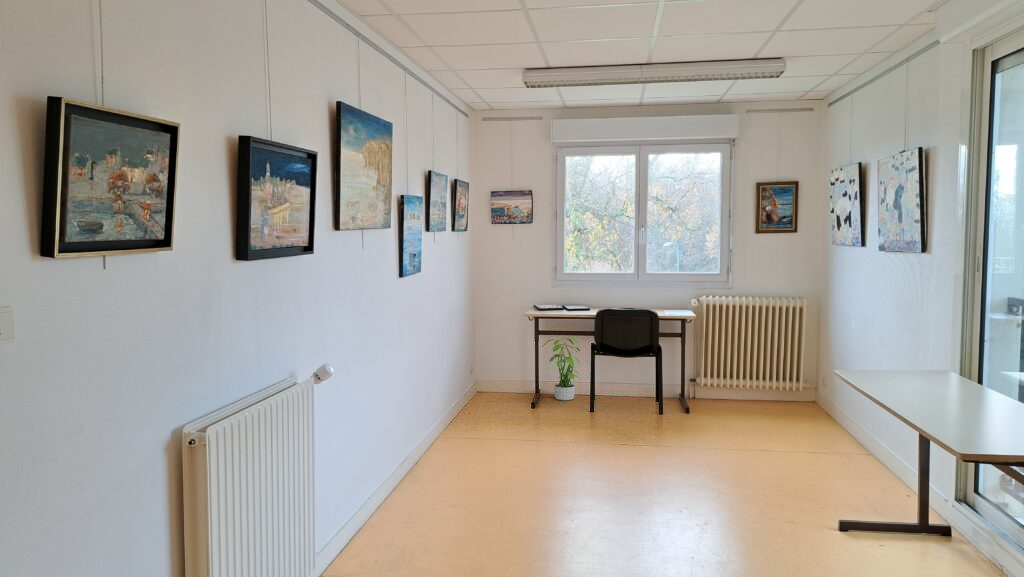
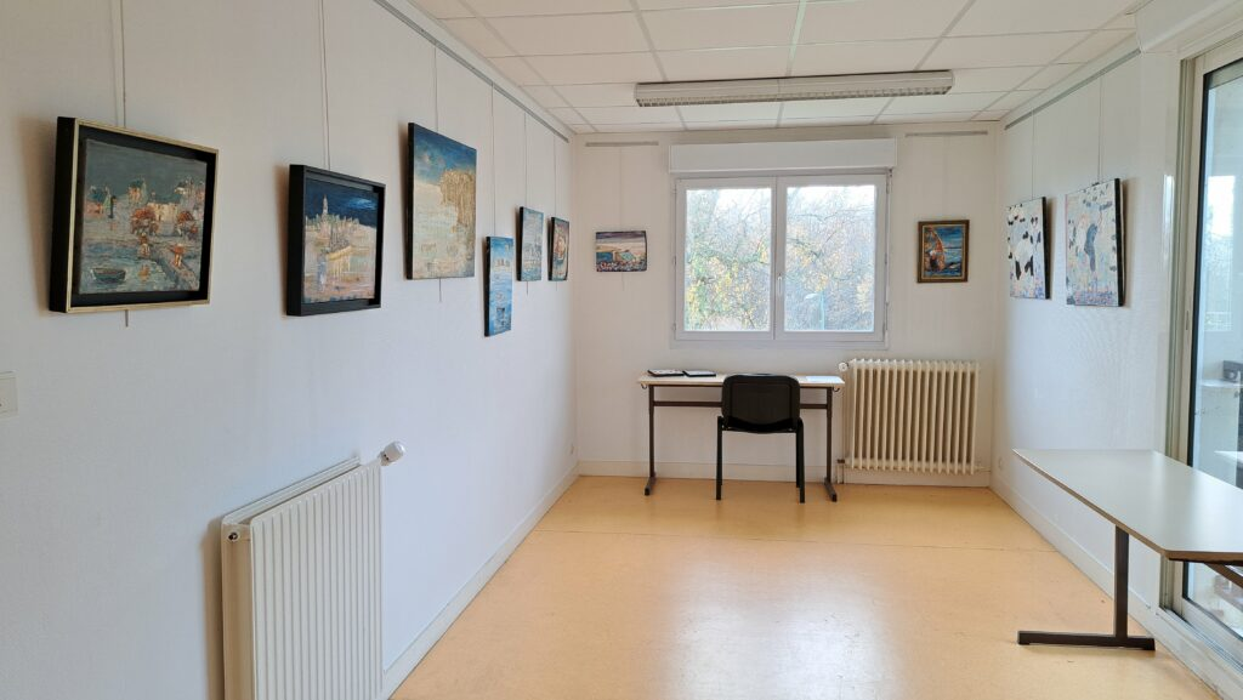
- potted plant (561, 367)
